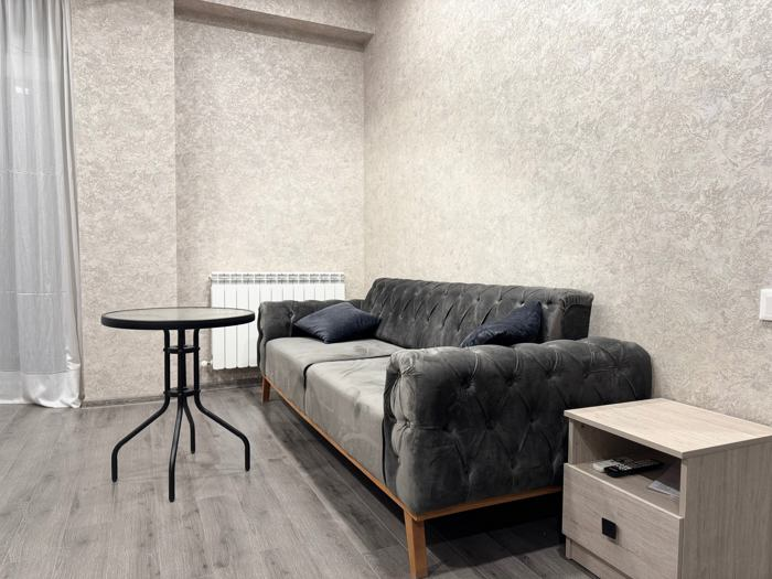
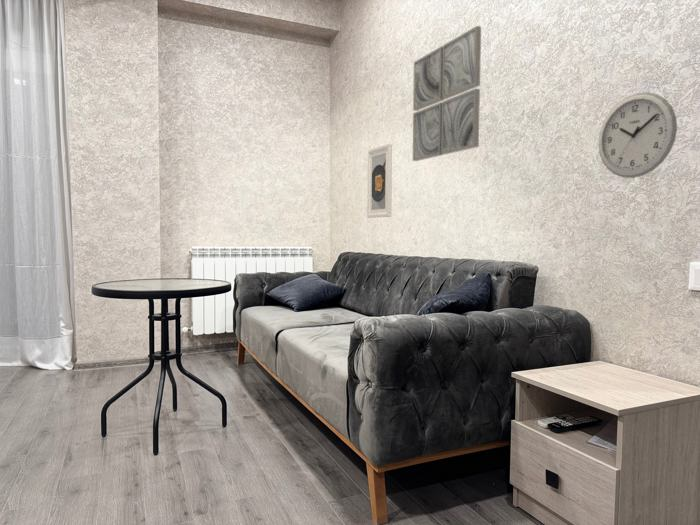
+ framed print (379, 182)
+ wall art (443, 101)
+ wall clock (633, 135)
